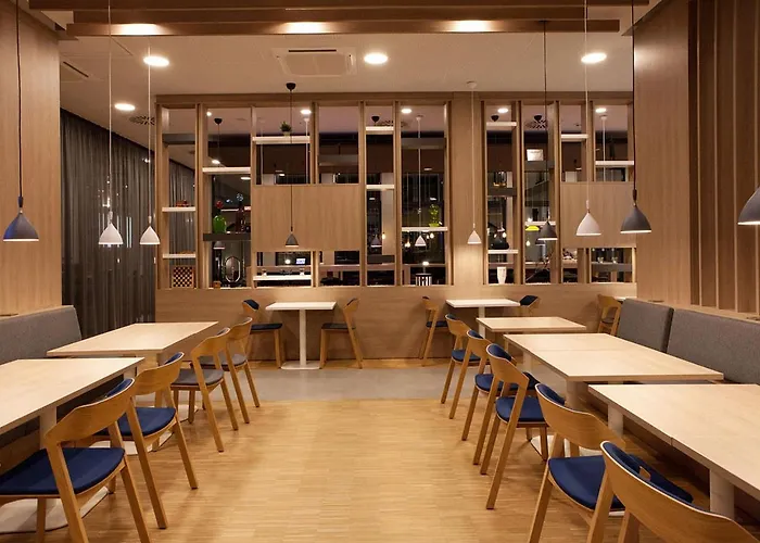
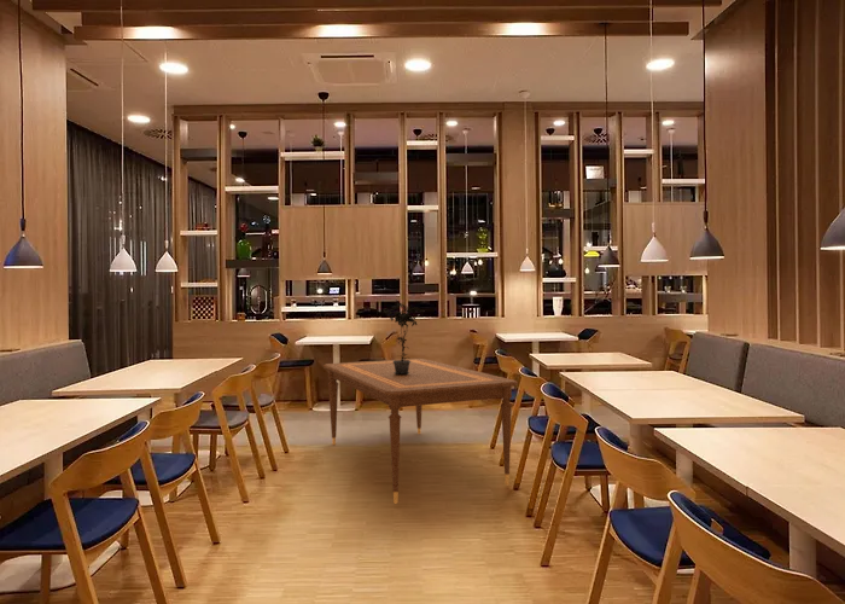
+ dining table (416, 417)
+ potted plant (402, 337)
